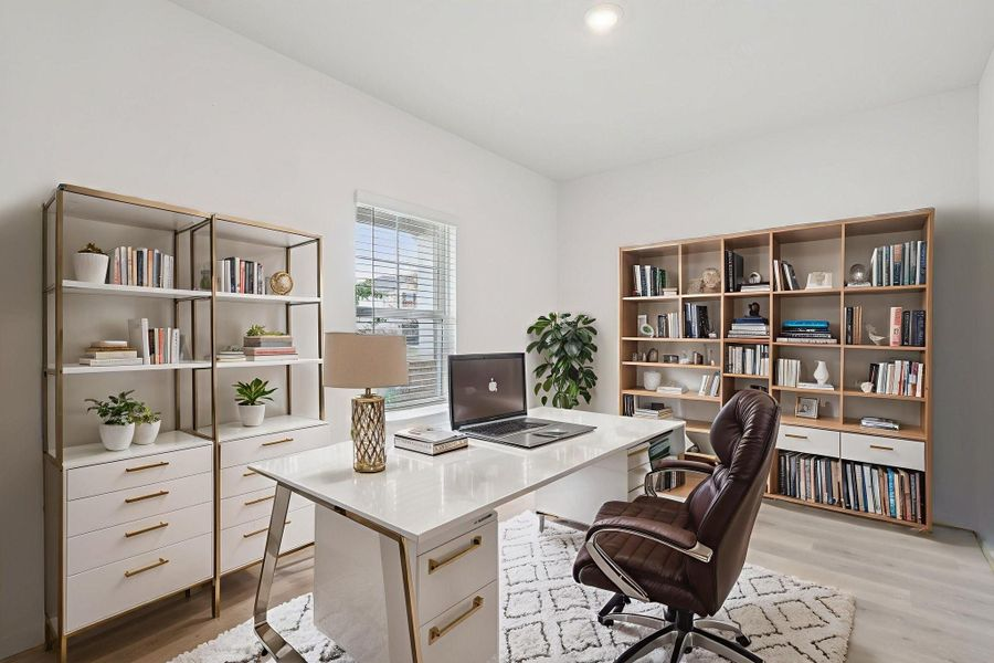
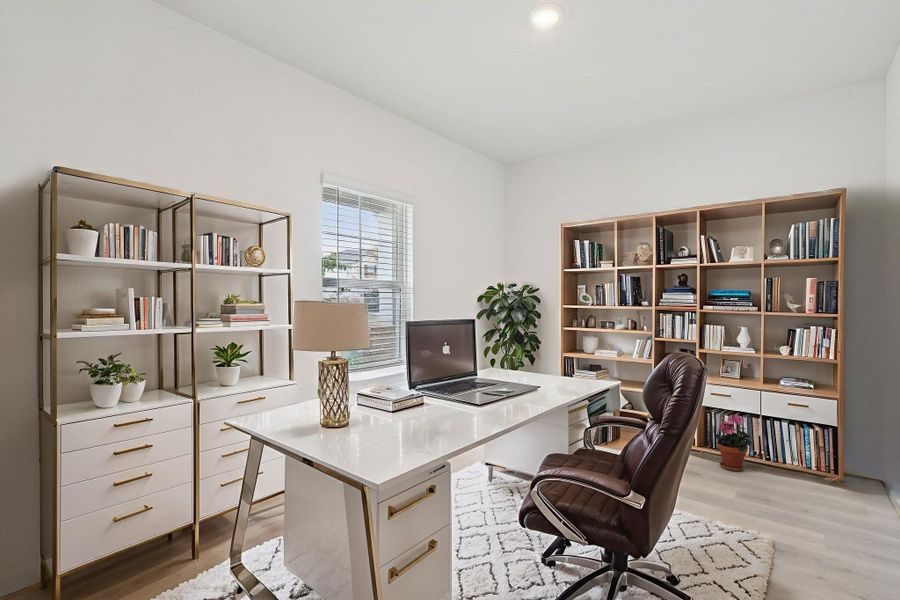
+ potted plant (732, 440)
